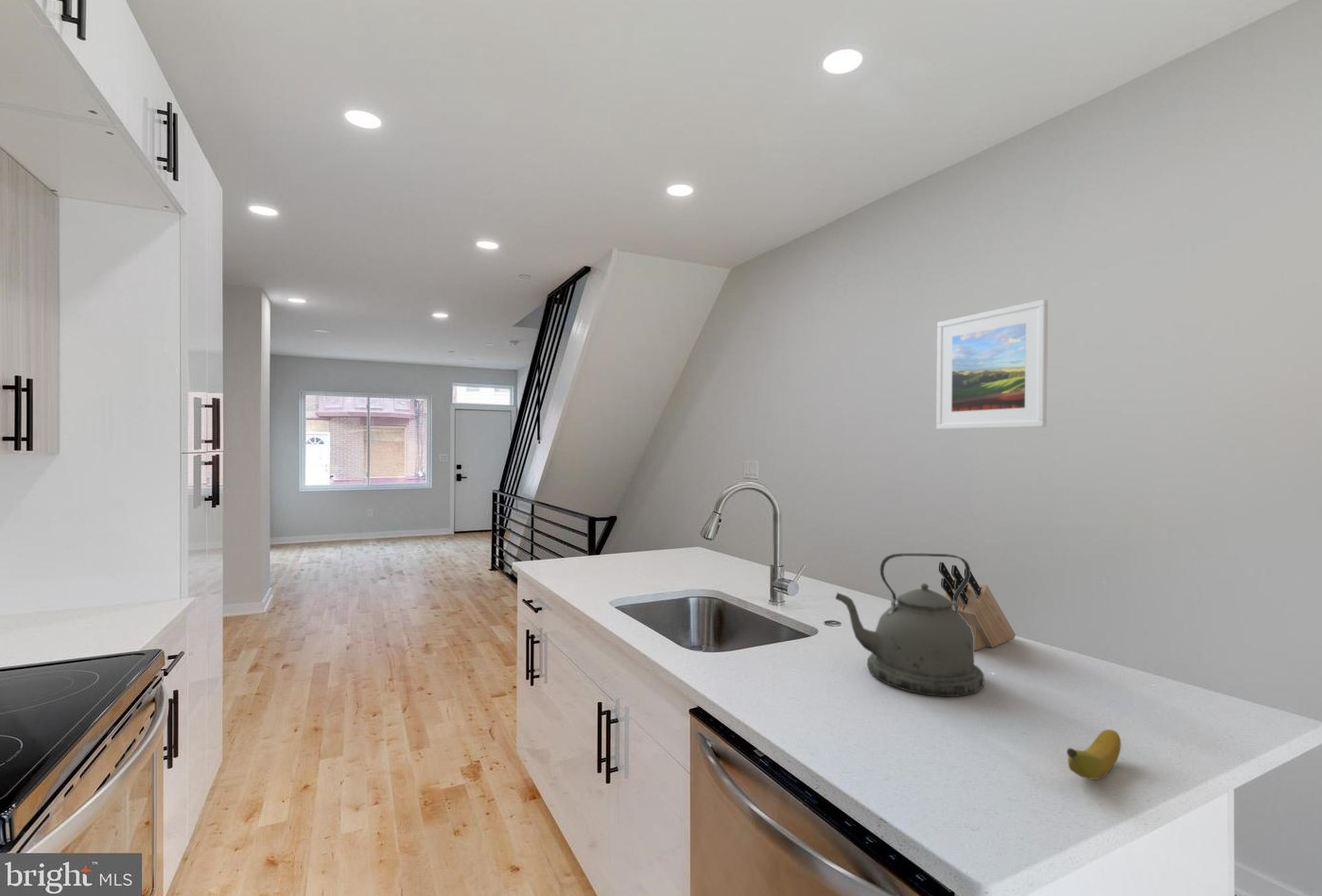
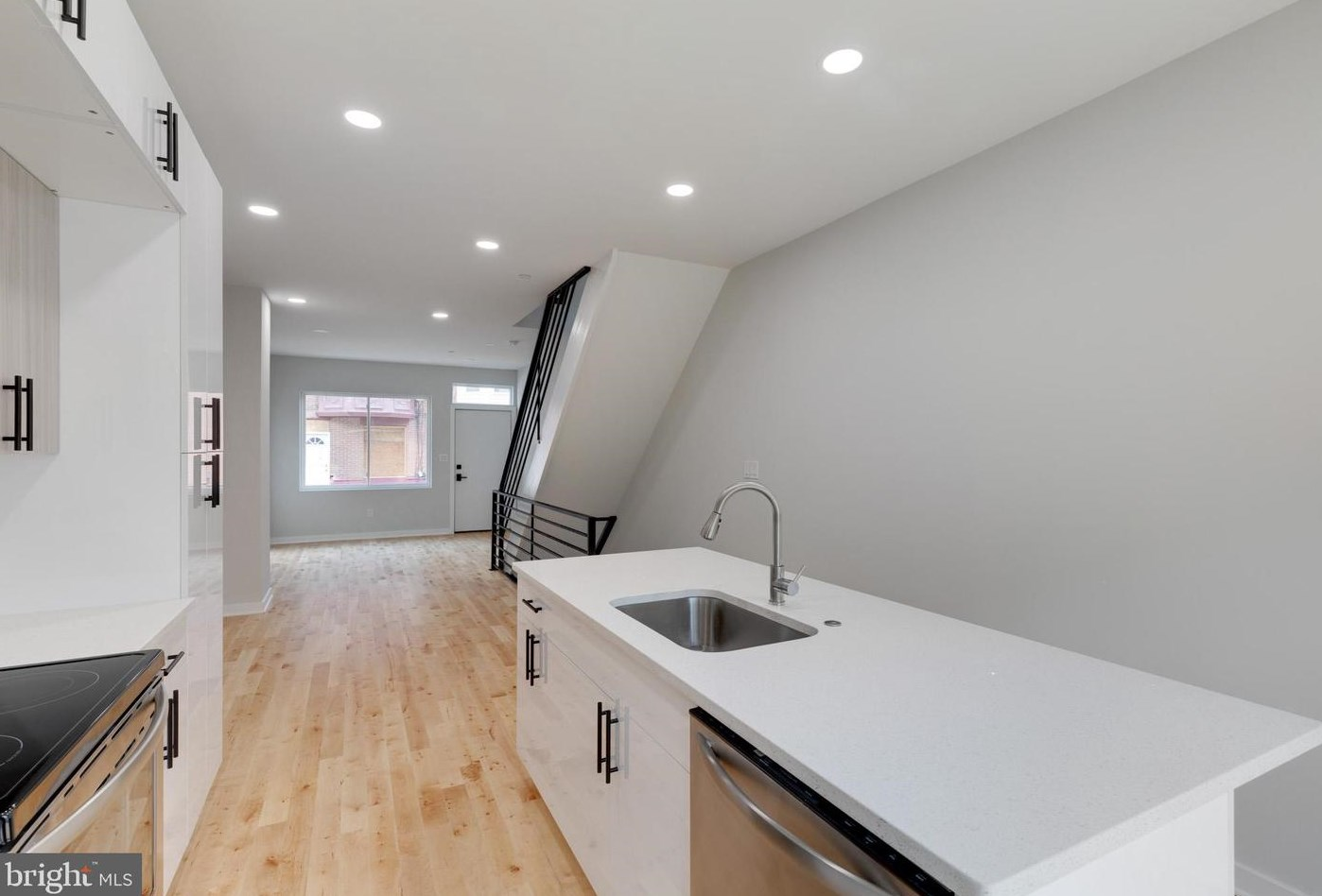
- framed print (987, 370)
- kettle (918, 615)
- banana (1093, 751)
- knife block (974, 601)
